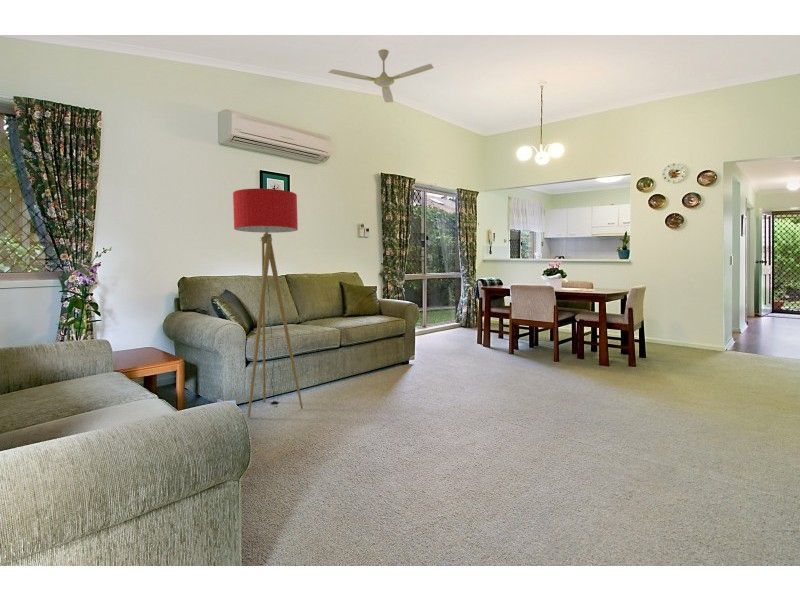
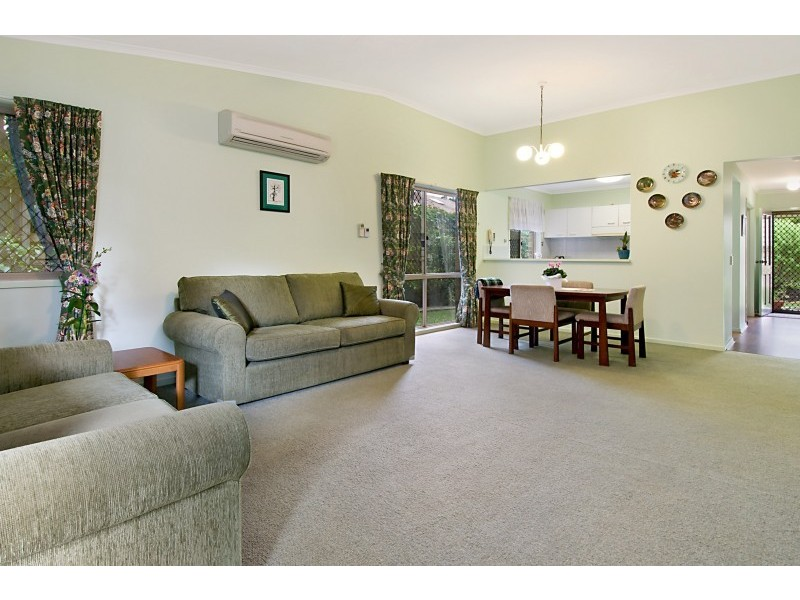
- floor lamp (269, 303)
- ceiling fan (381, 73)
